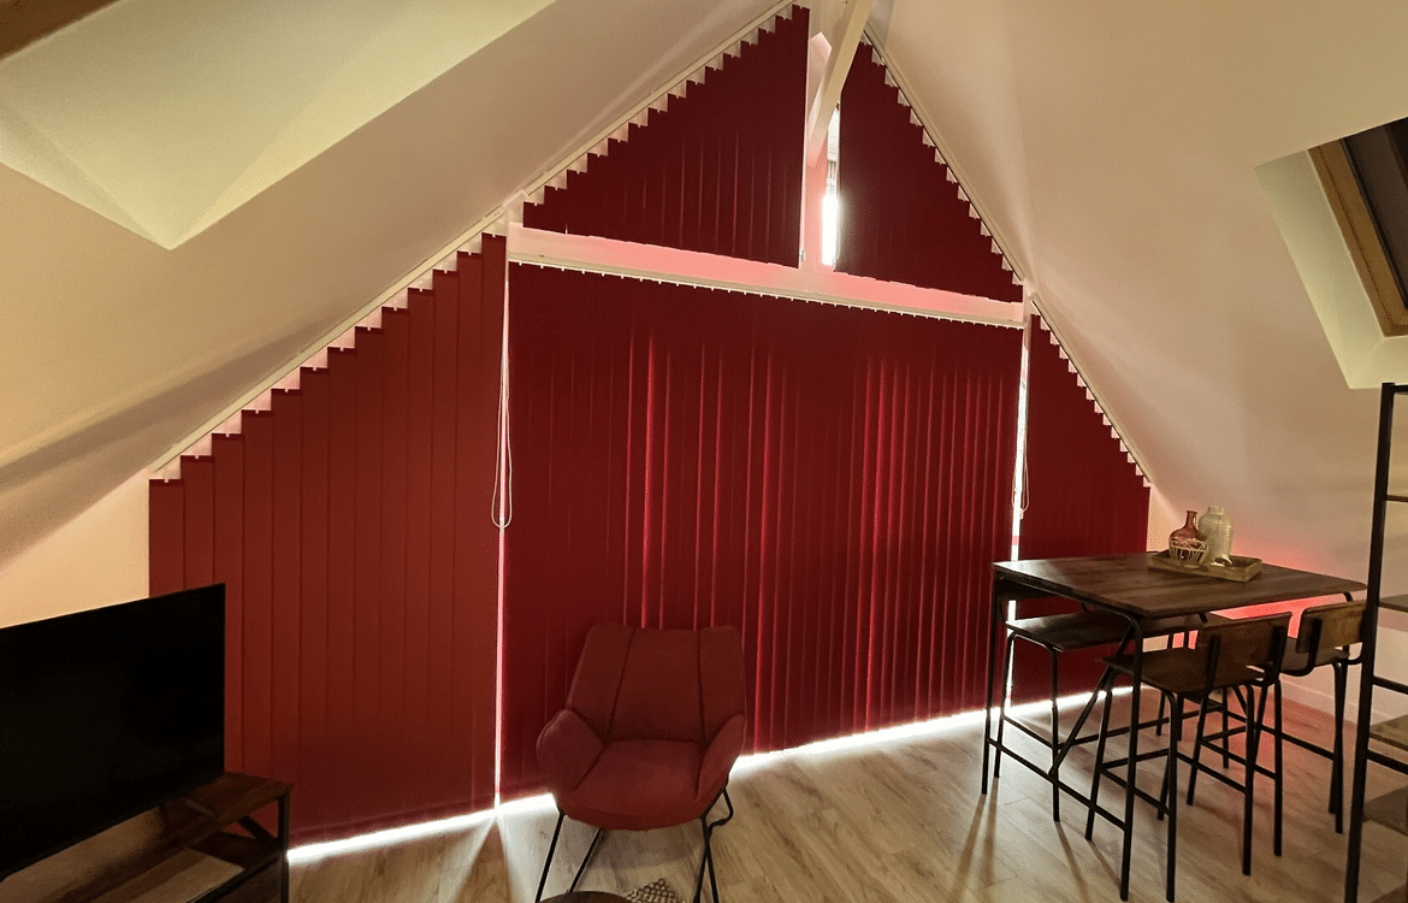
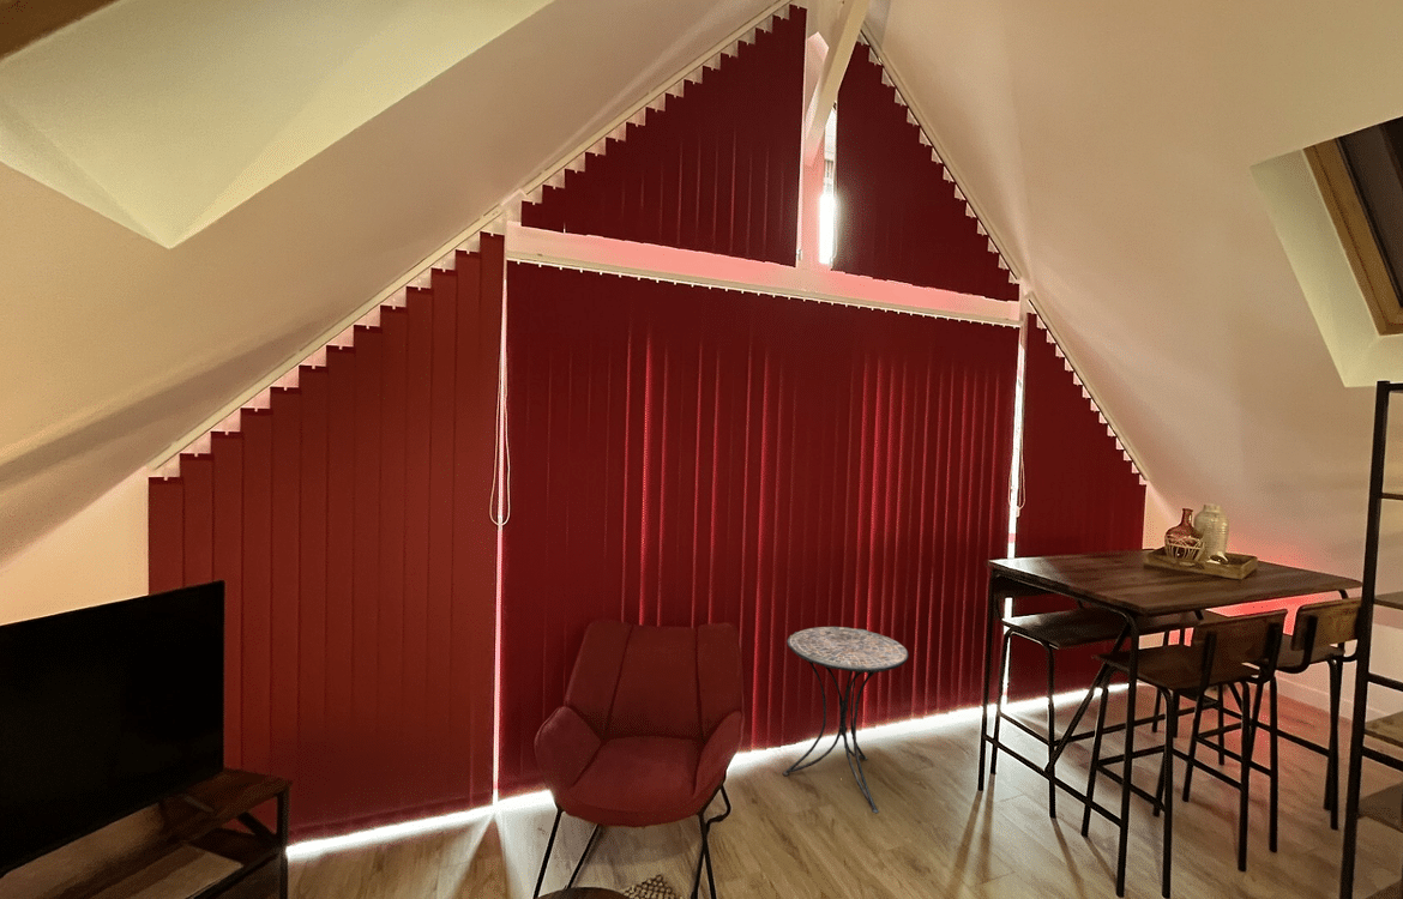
+ side table (844, 712)
